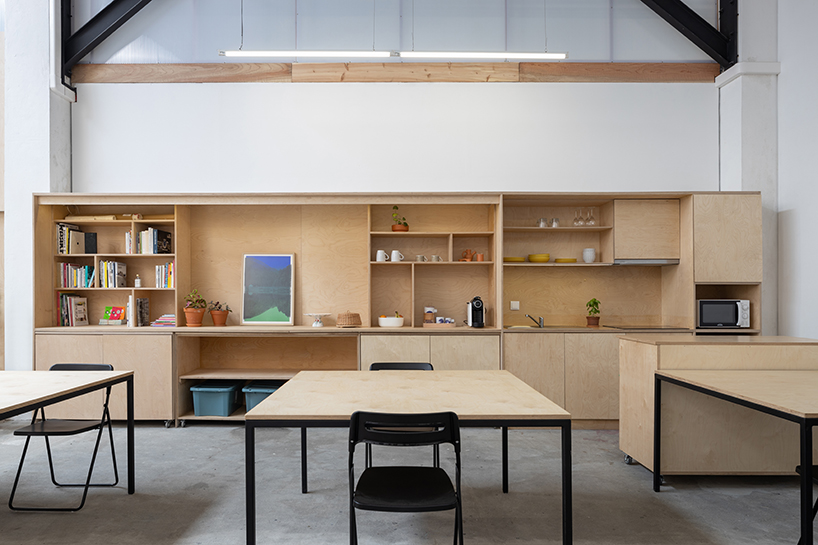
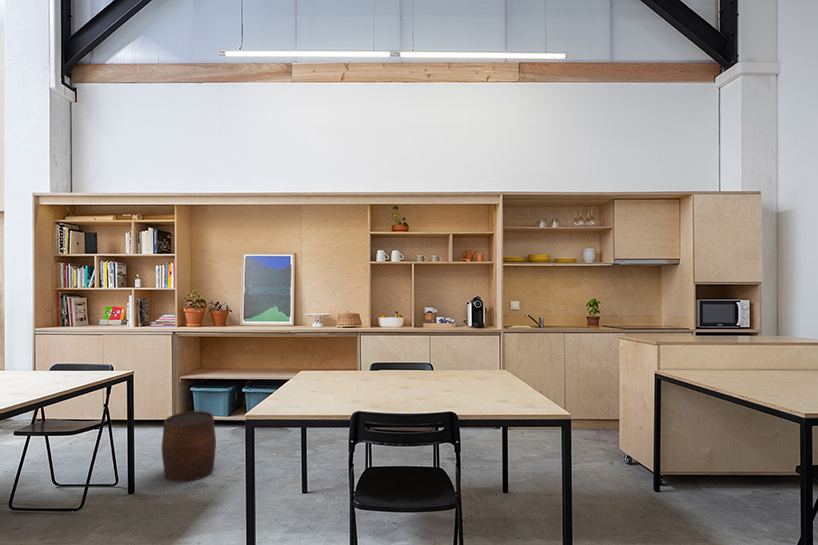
+ stool (189, 445)
